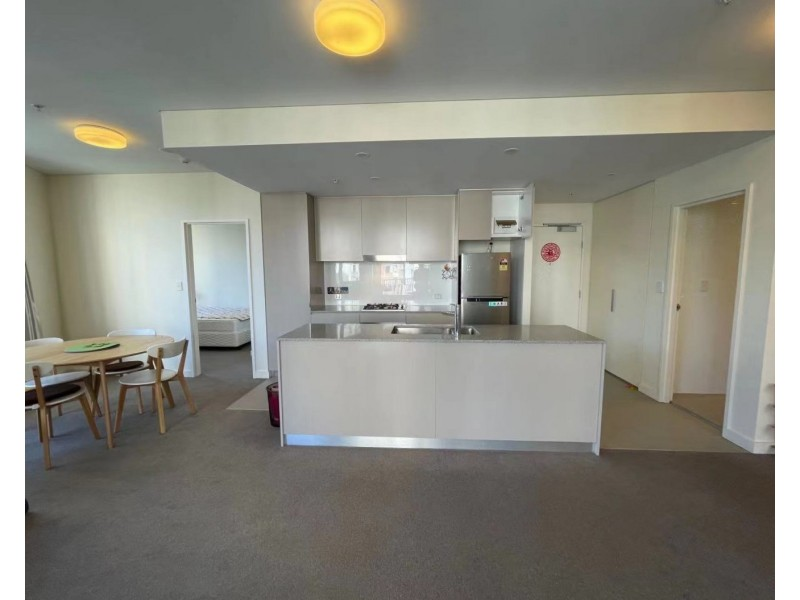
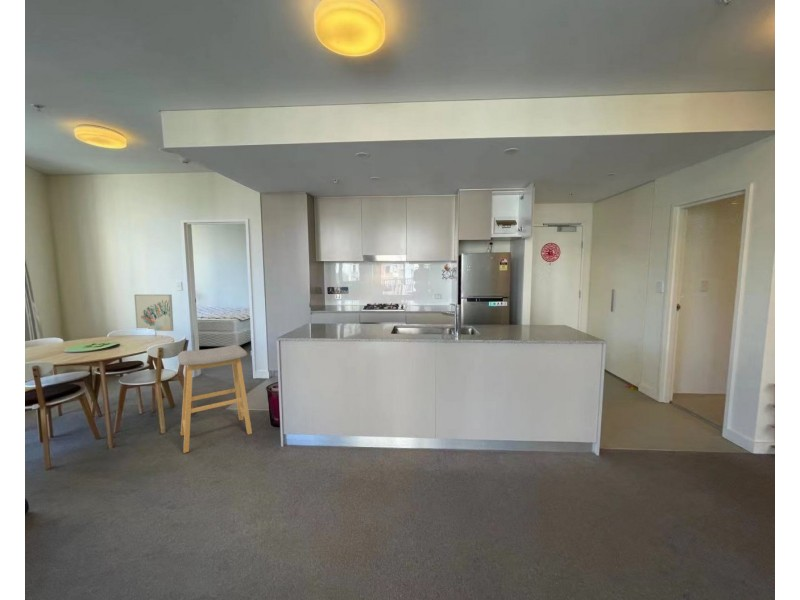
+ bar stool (214, 392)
+ wall art (154, 312)
